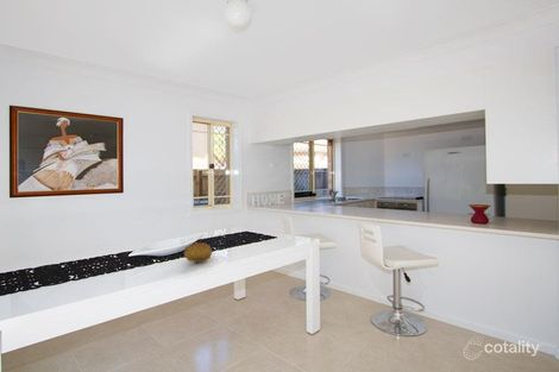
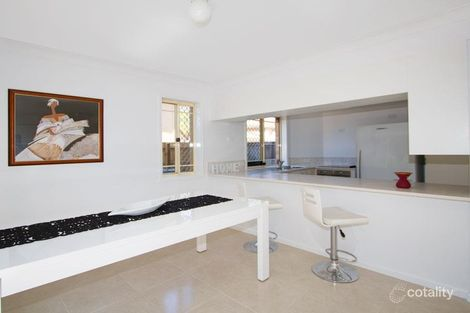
- fruit (197, 252)
